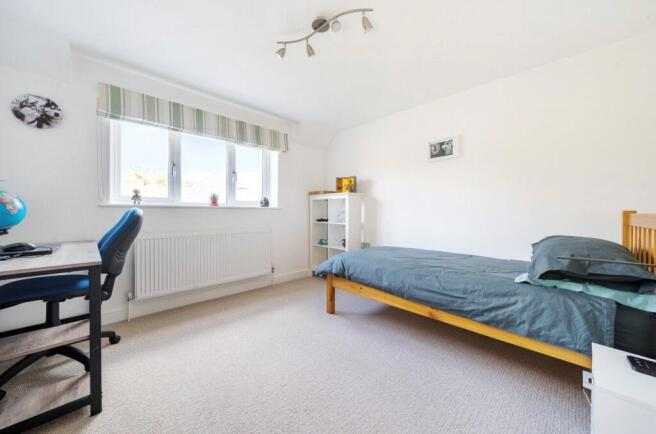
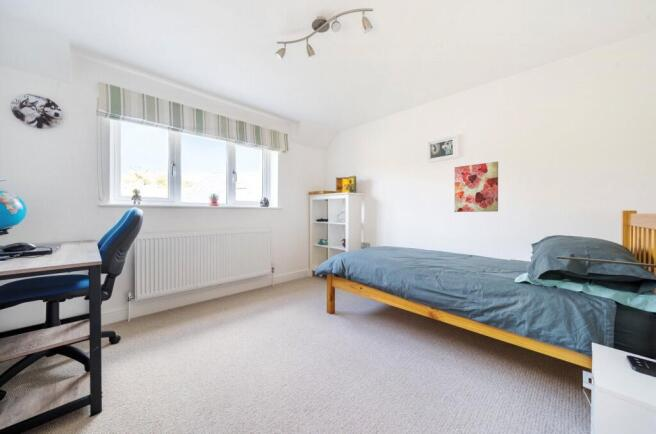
+ wall art (475, 188)
